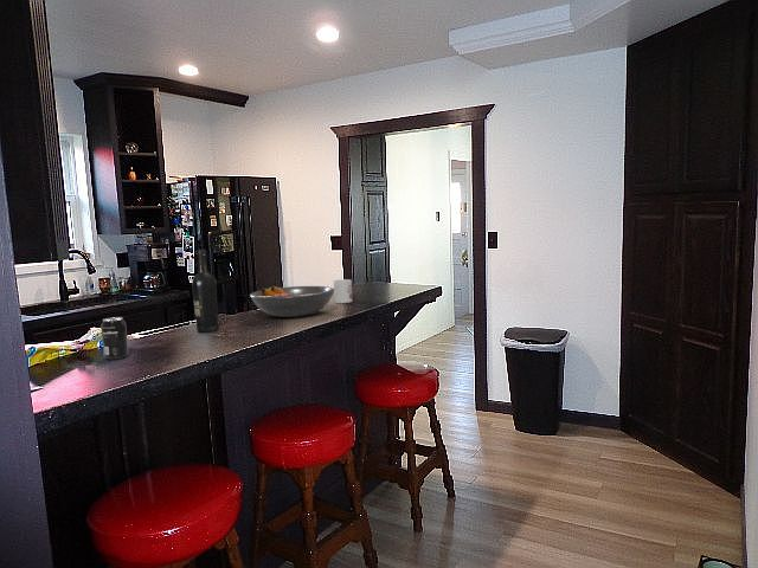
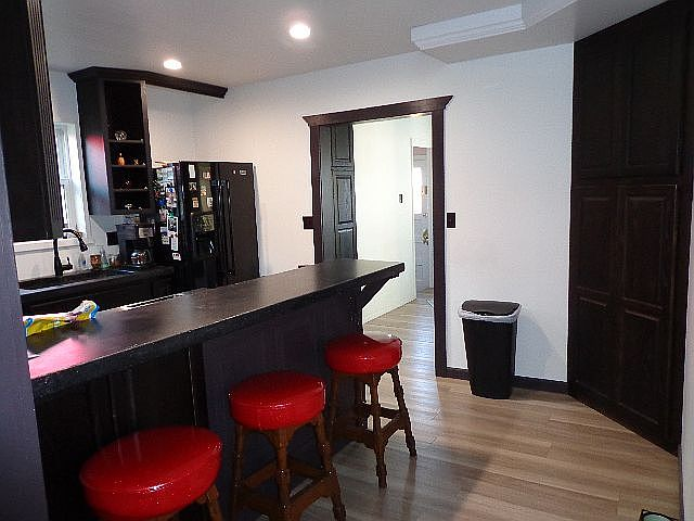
- wine bottle (204, 290)
- beverage can (114, 337)
- fruit bowl (293, 299)
- mug (345, 290)
